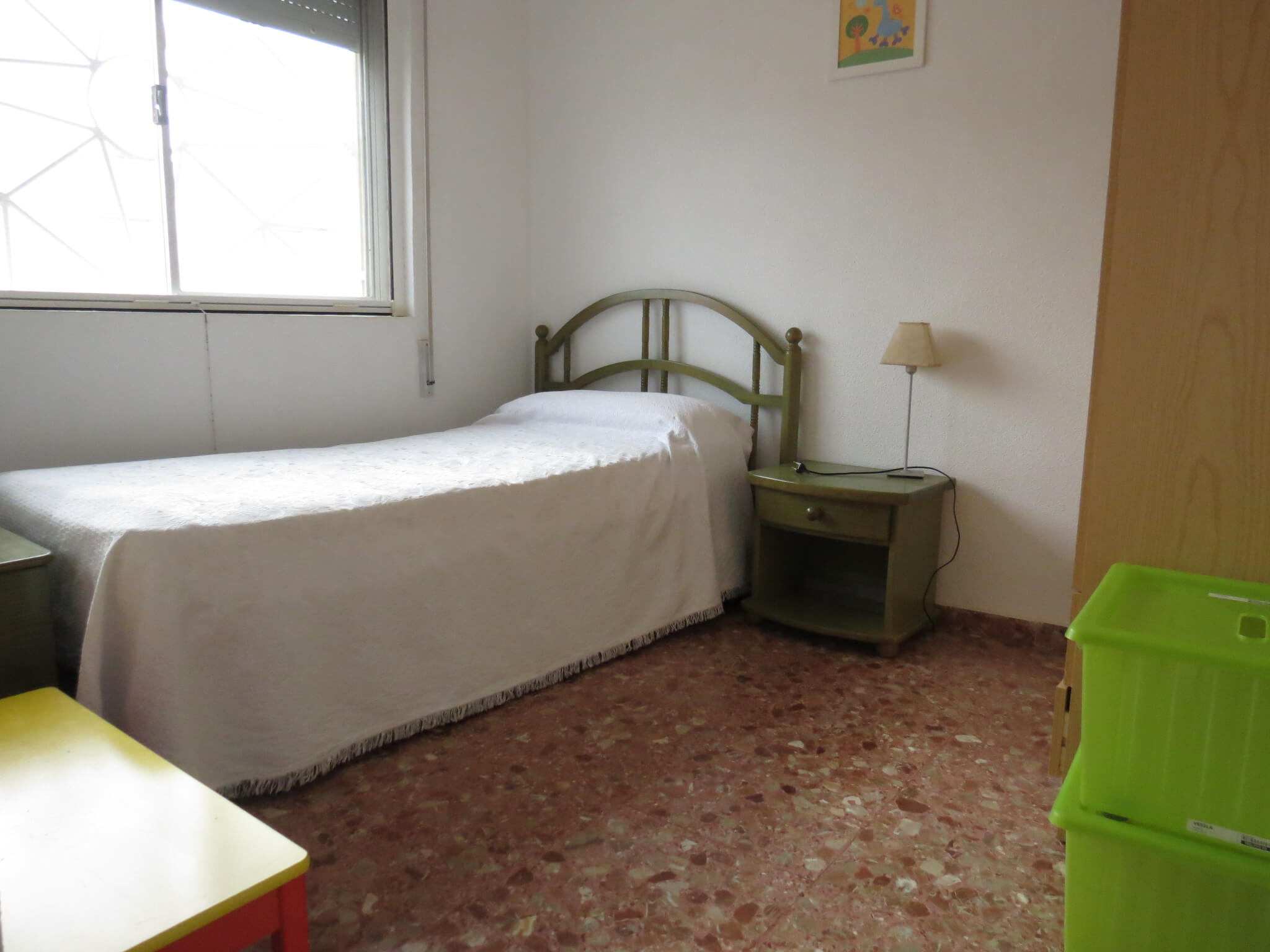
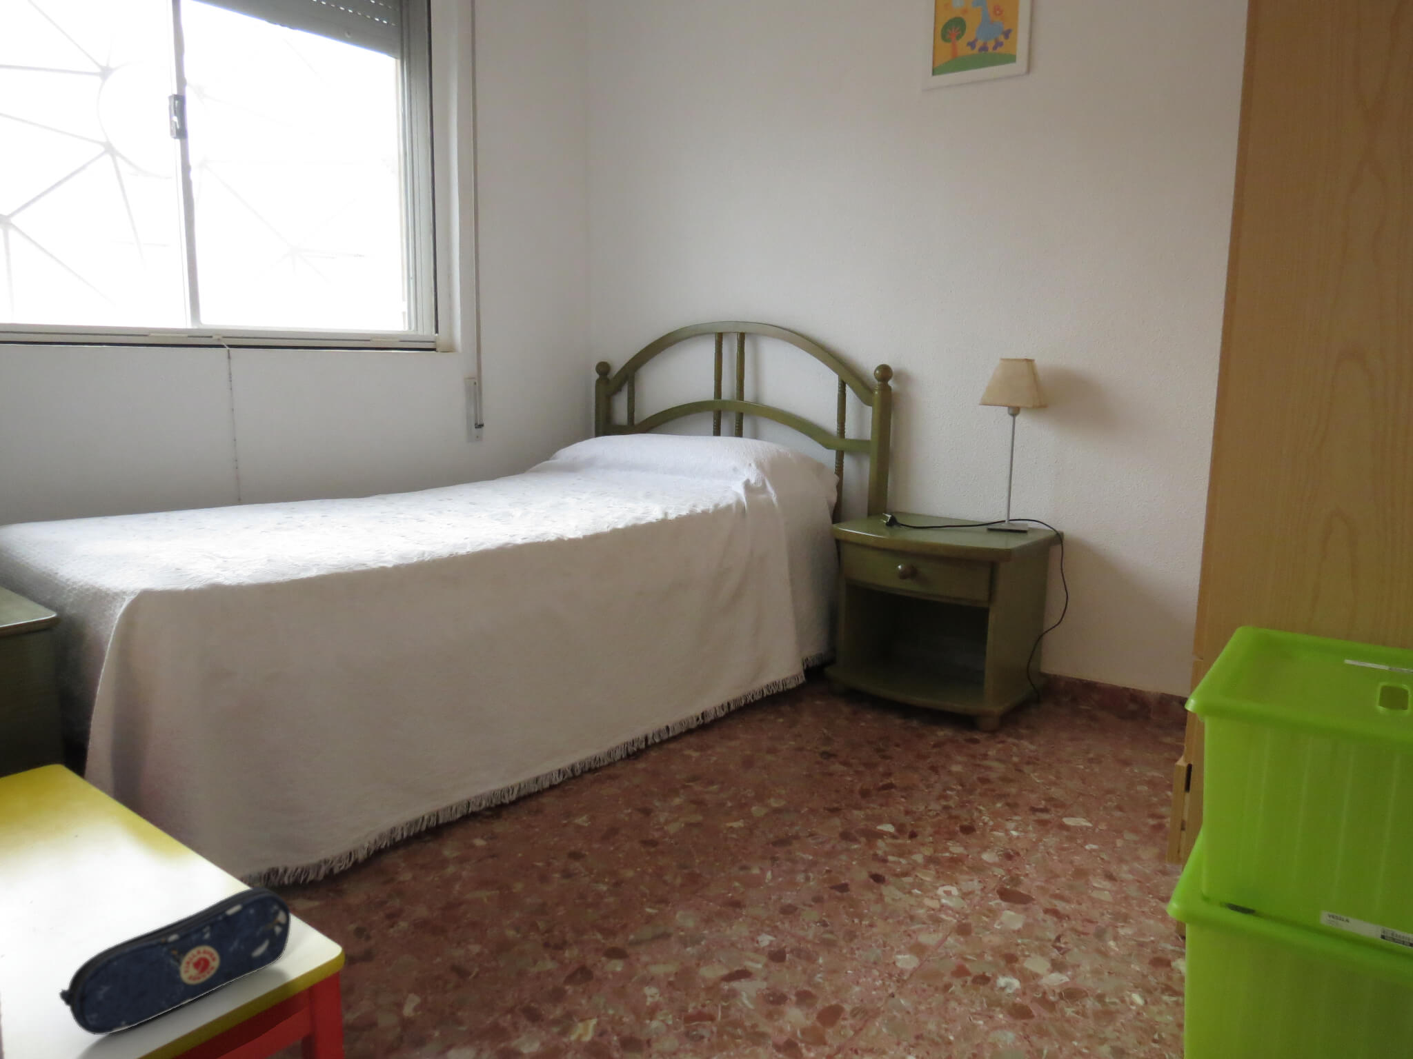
+ pencil case (188, 958)
